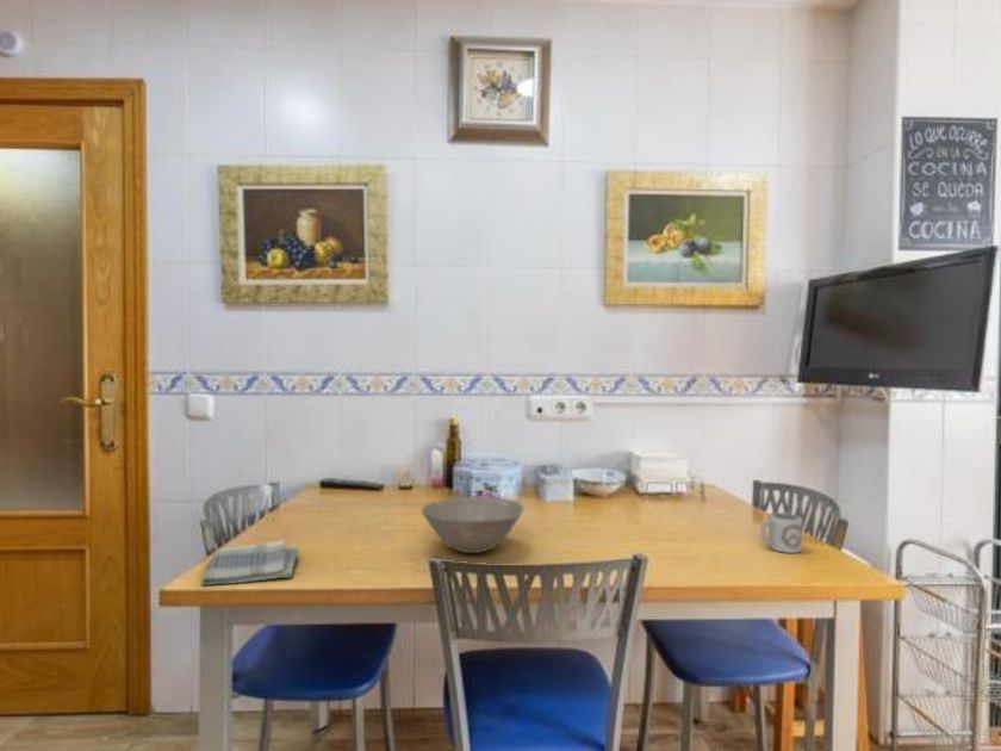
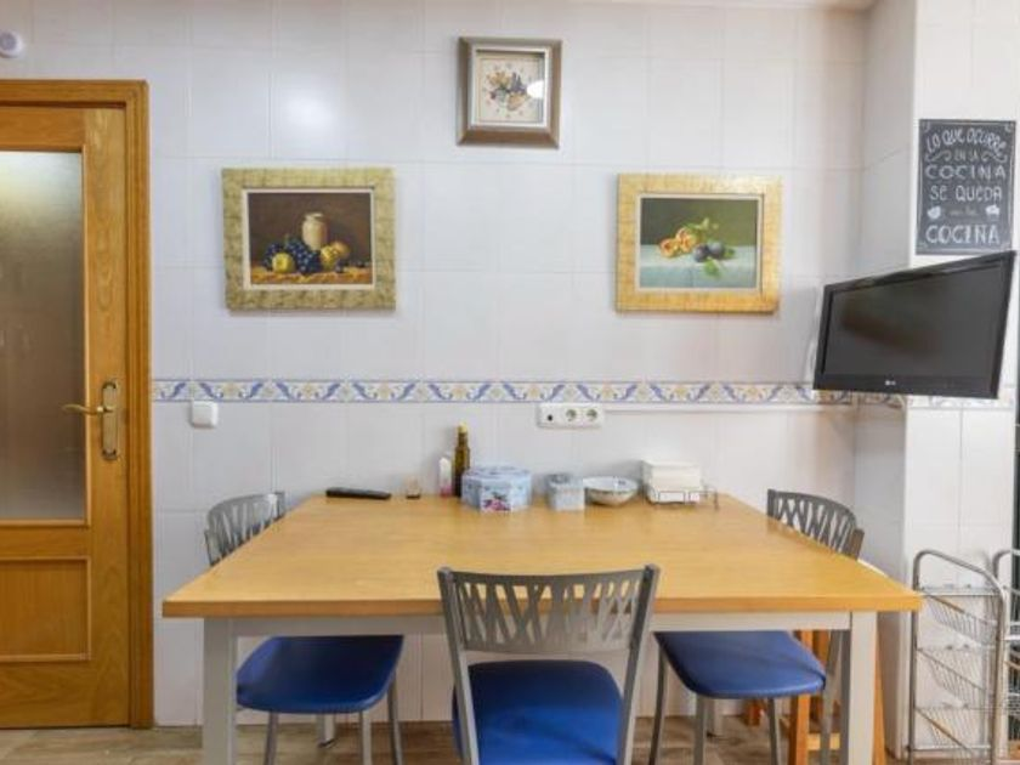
- dish towel (253, 560)
- bowl (472, 527)
- cup (779, 532)
